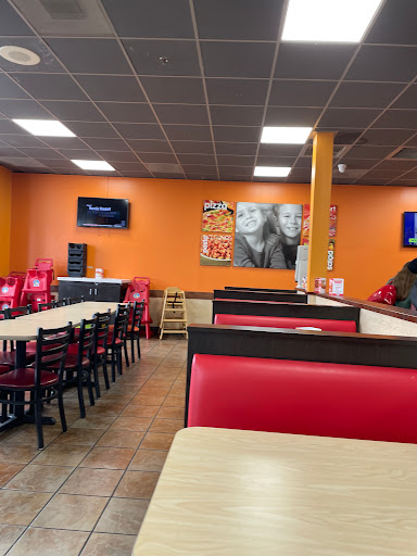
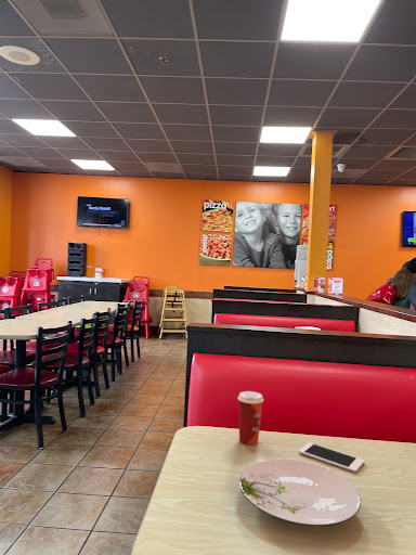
+ plate (297, 494)
+ paper cup (249, 417)
+ cell phone (330, 456)
